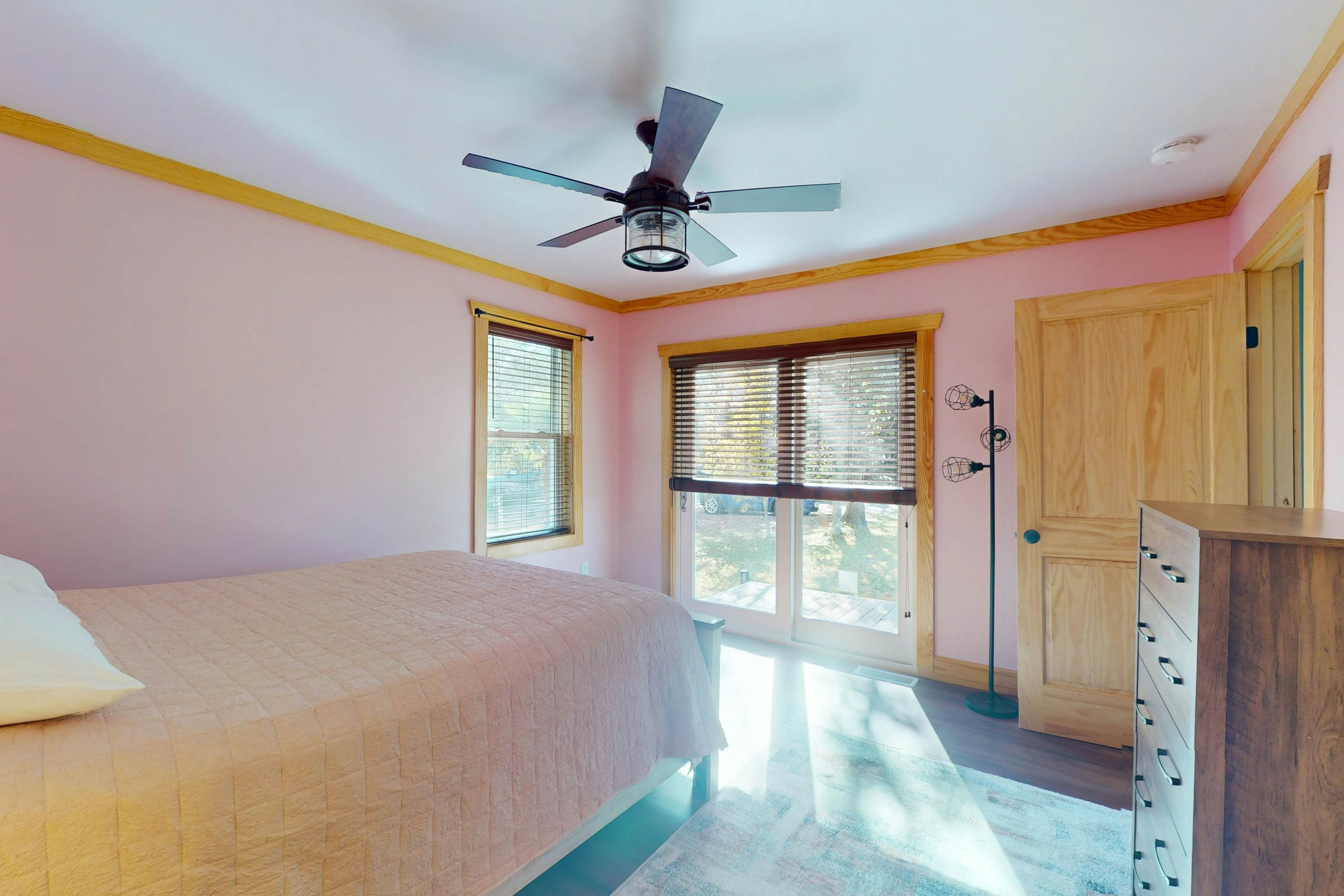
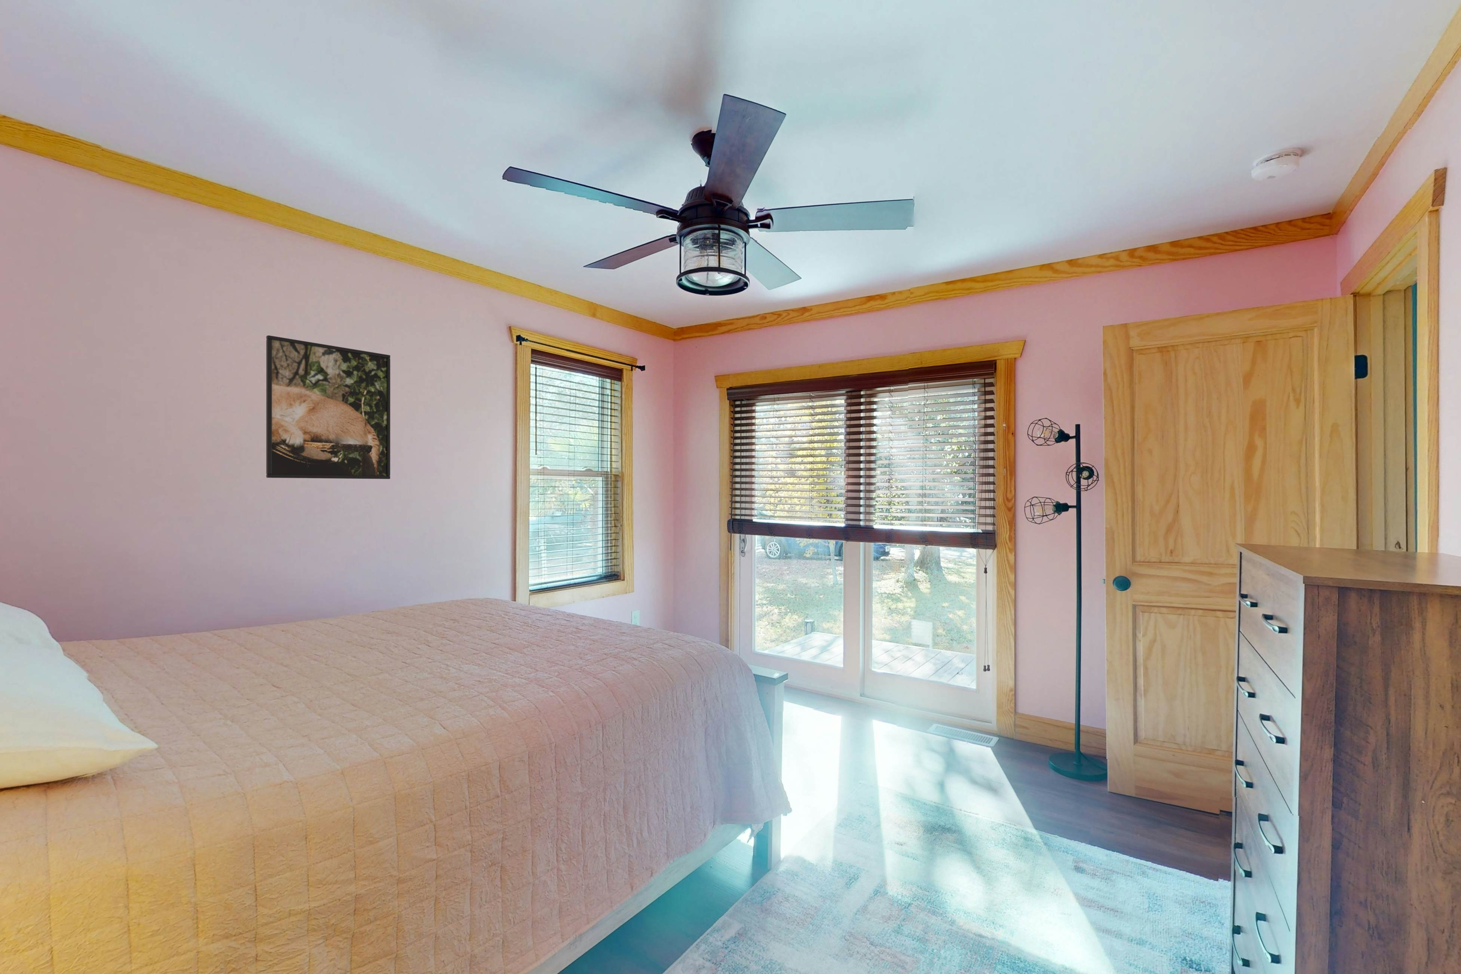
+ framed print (333, 412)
